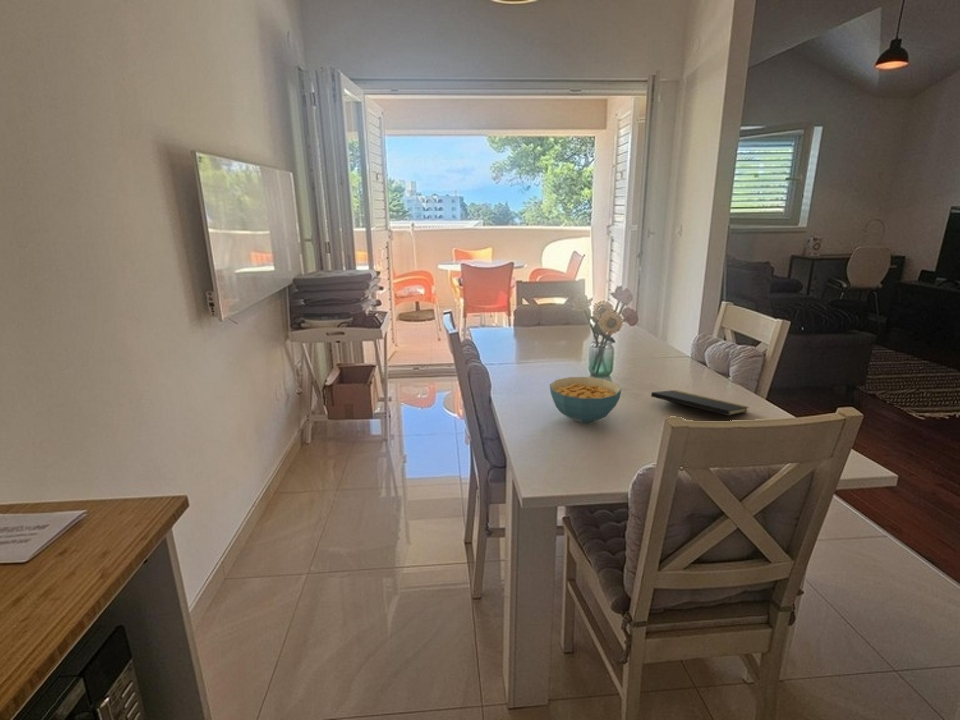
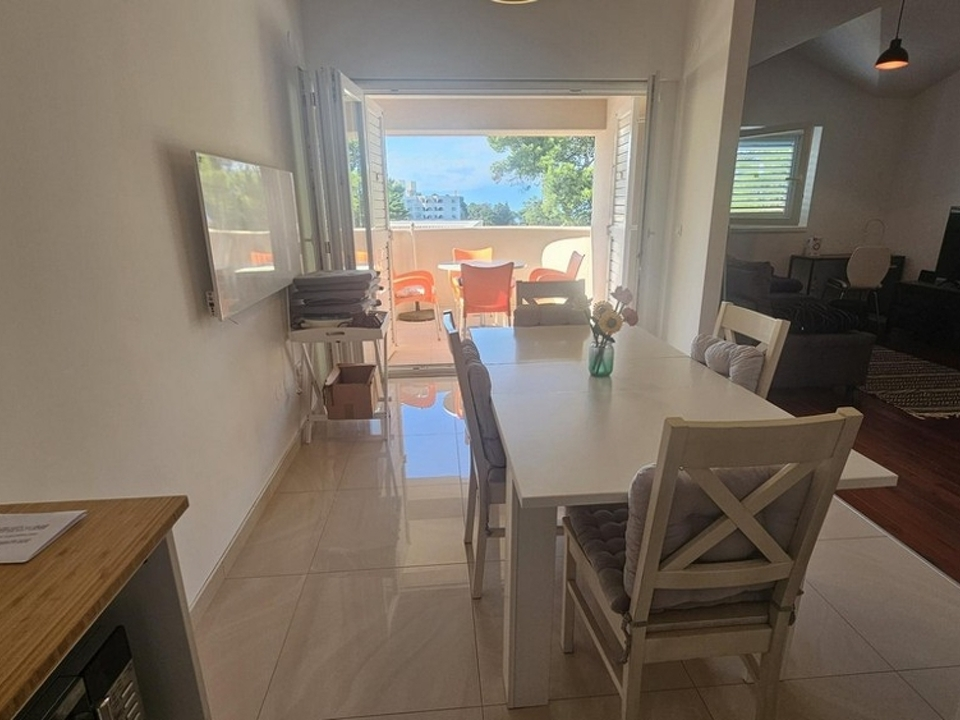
- cereal bowl (584, 403)
- notepad (699, 401)
